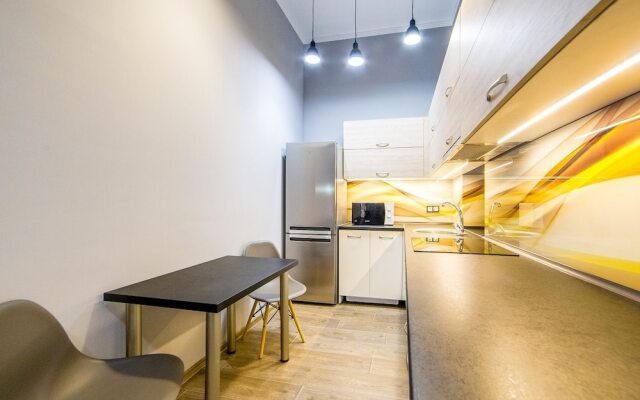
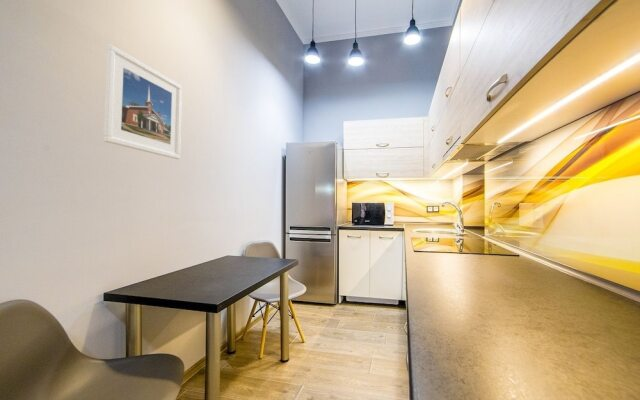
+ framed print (148, 109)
